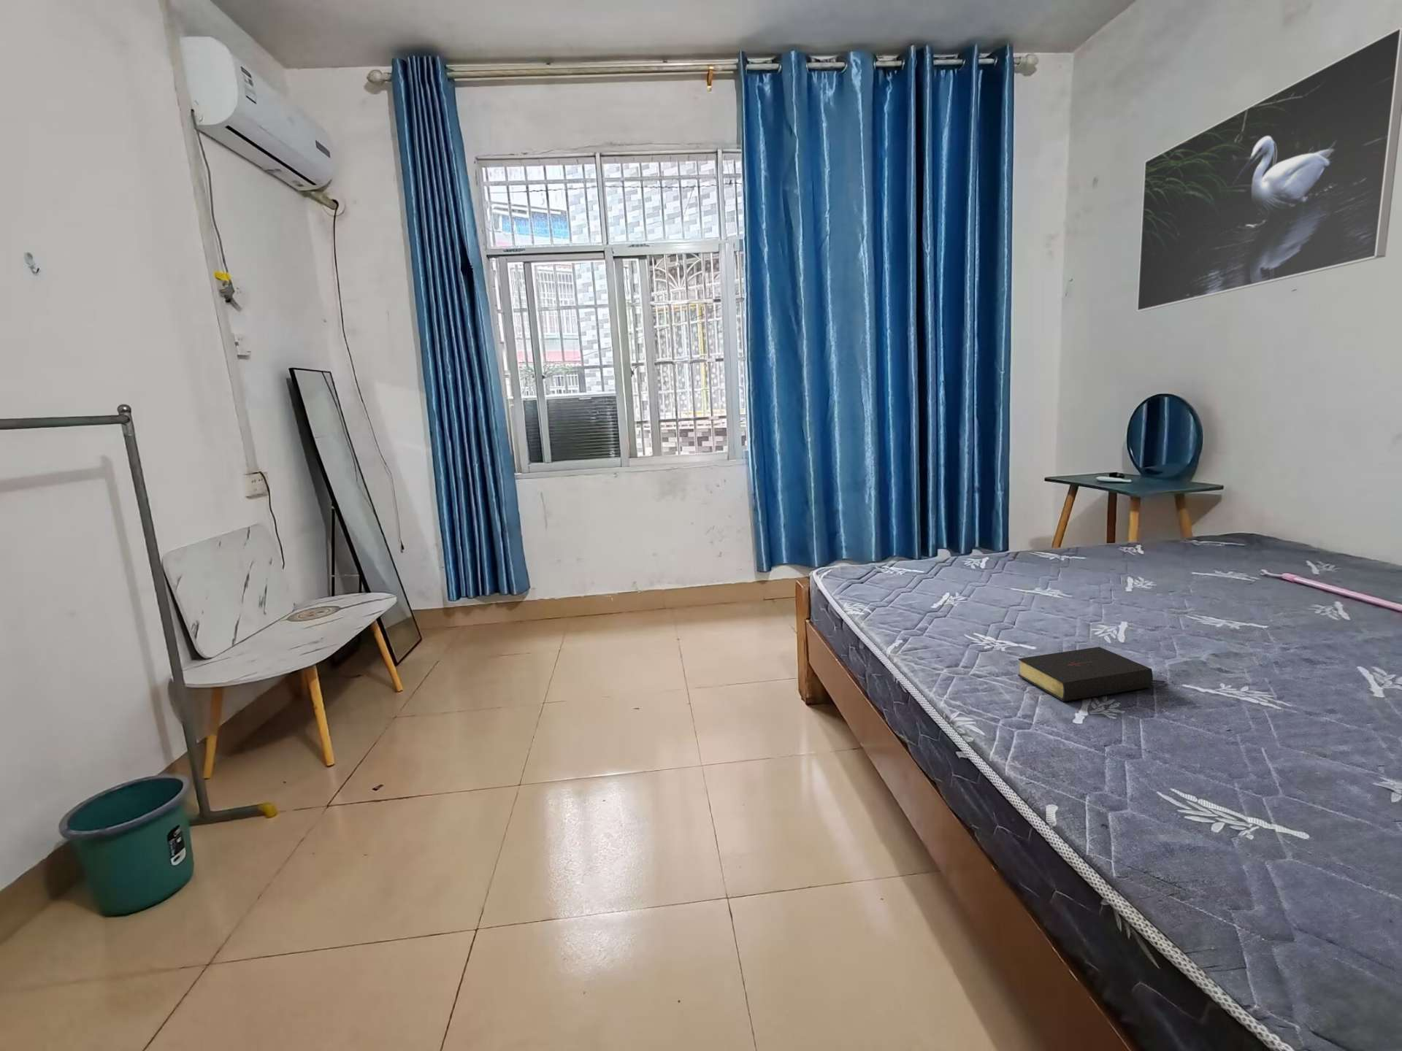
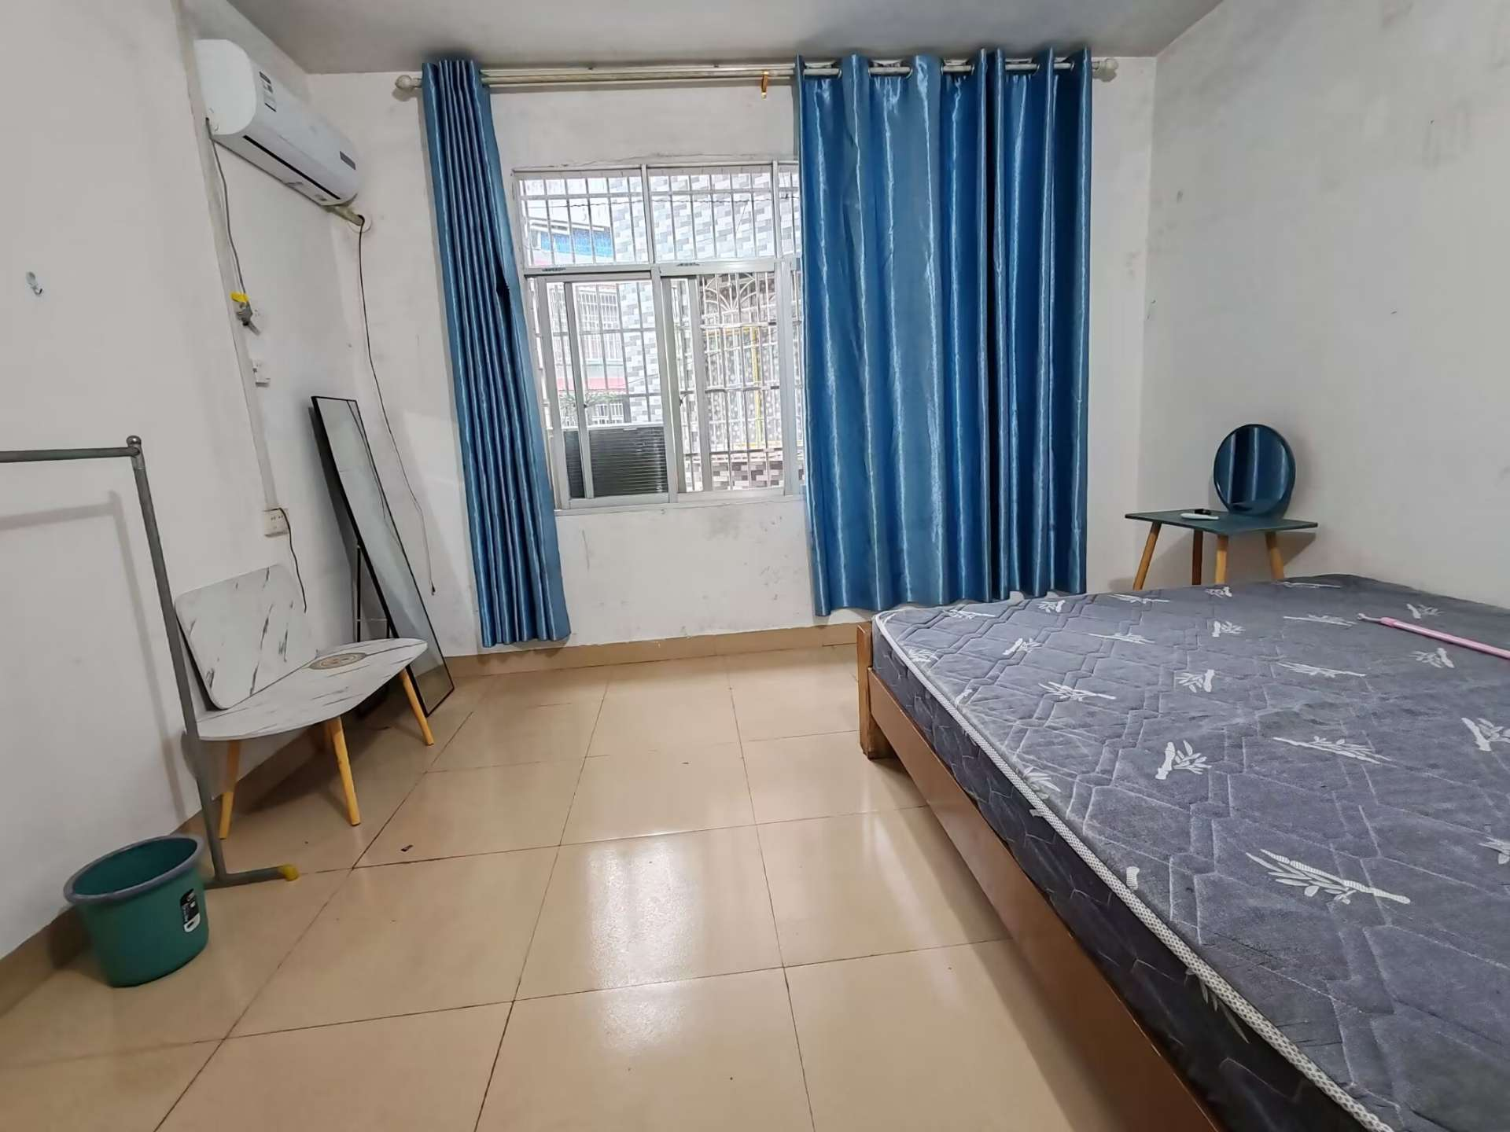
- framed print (1243, 200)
- bible (1093, 671)
